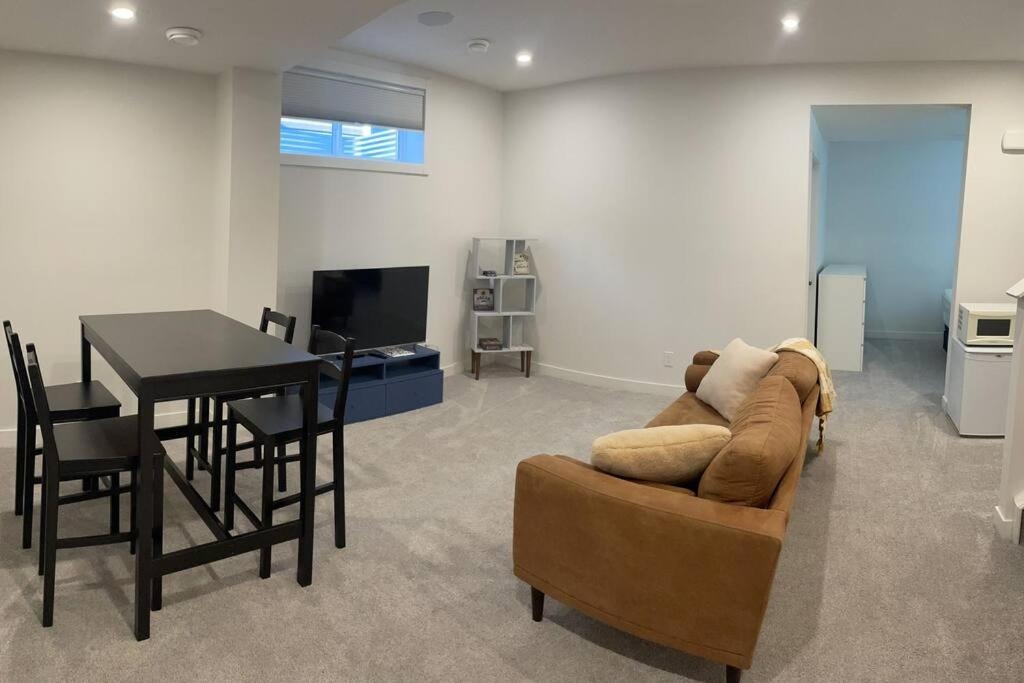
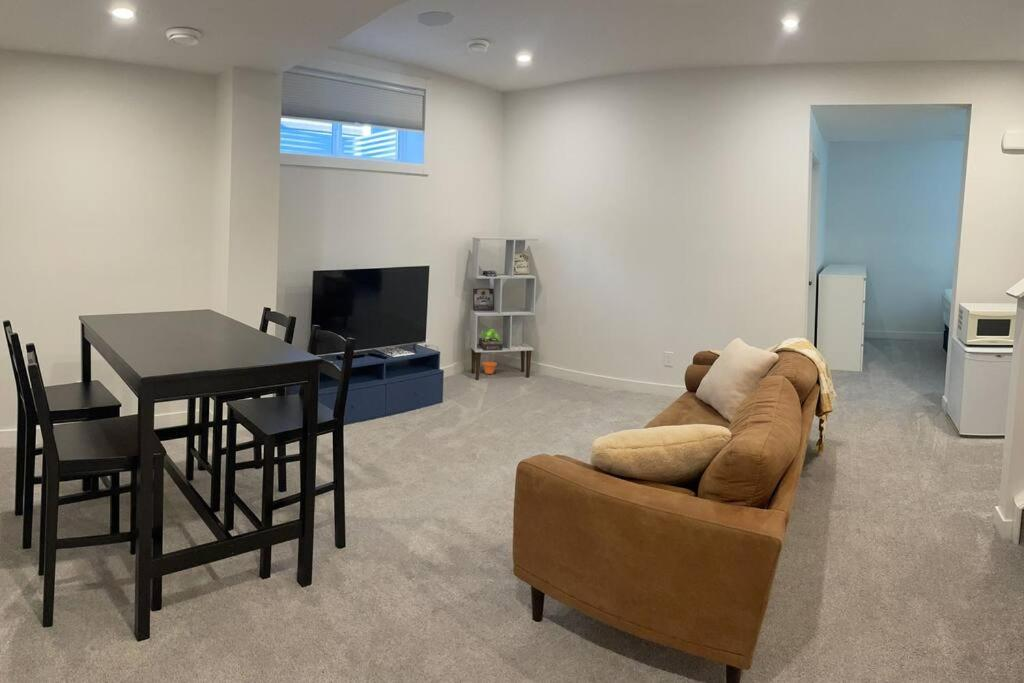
+ potted plant (491, 355)
